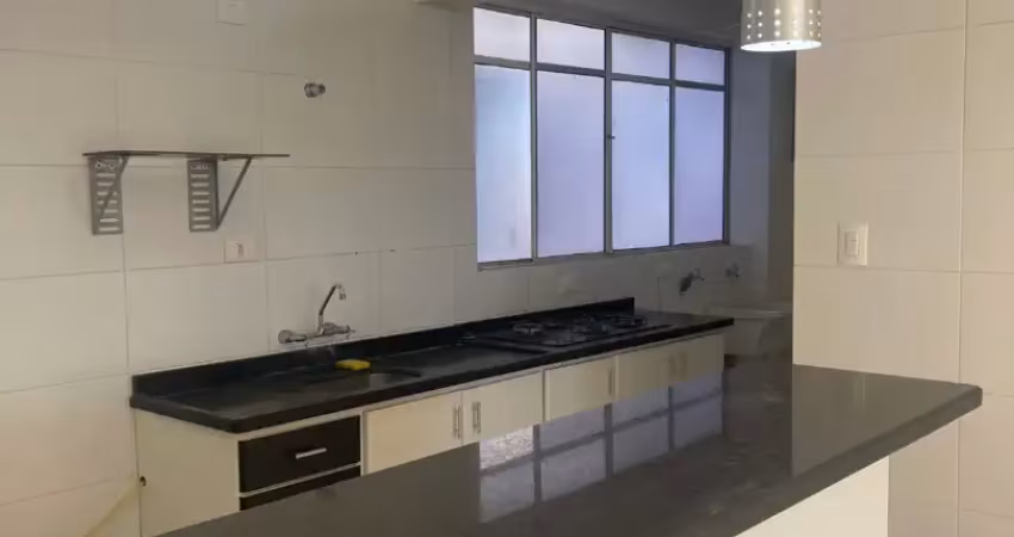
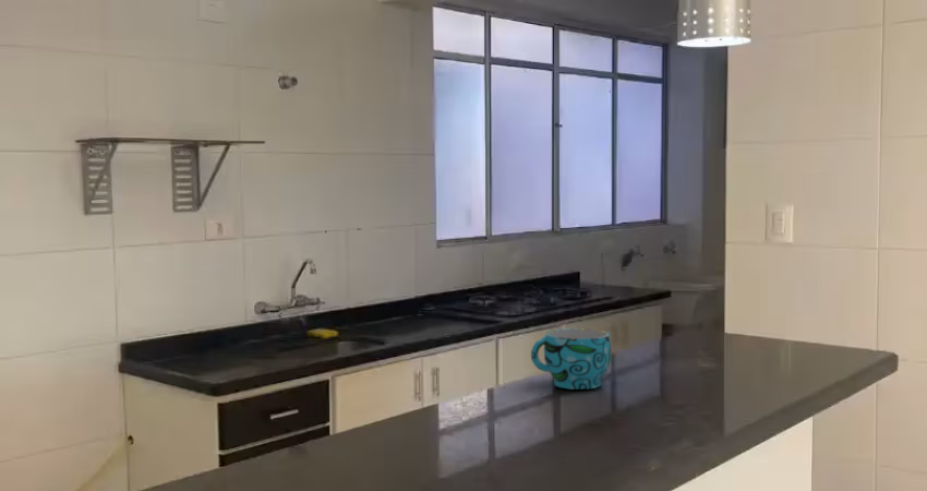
+ cup (574, 359)
